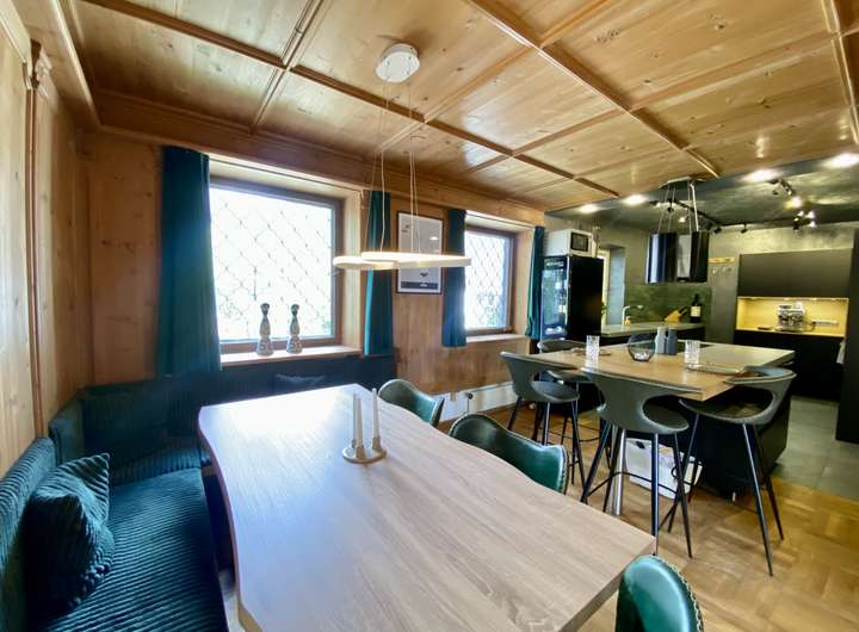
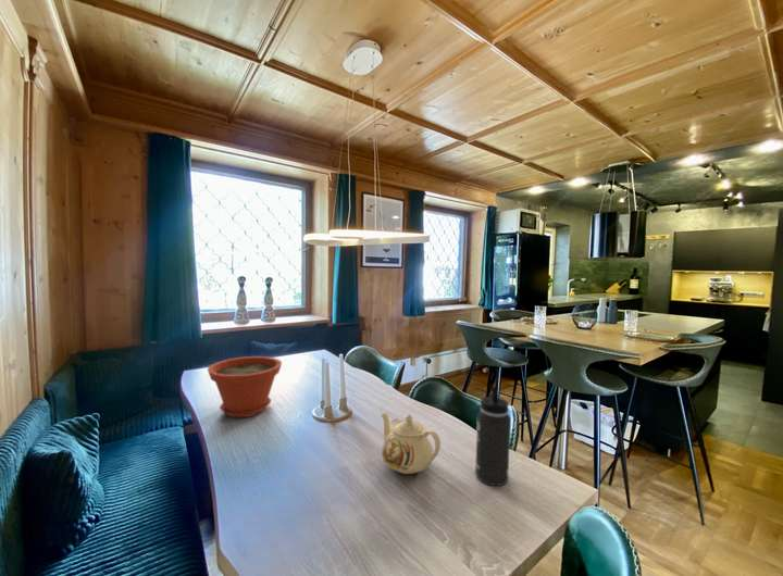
+ thermos bottle (493, 429)
+ plant pot (246, 387)
+ teapot (408, 440)
